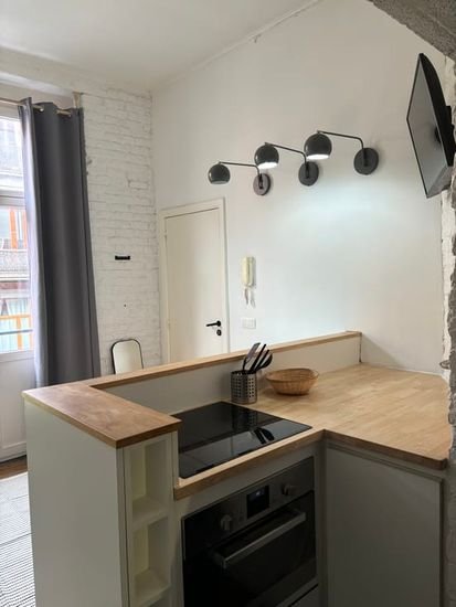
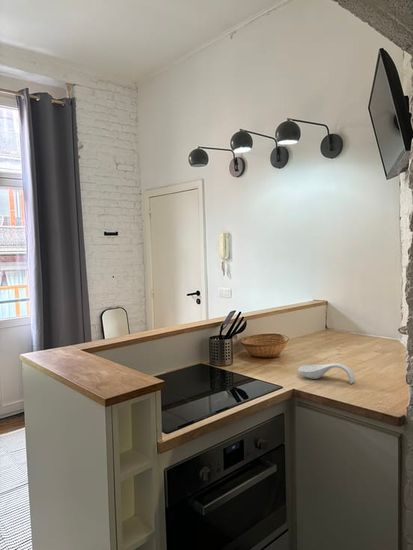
+ spoon rest (325, 370)
